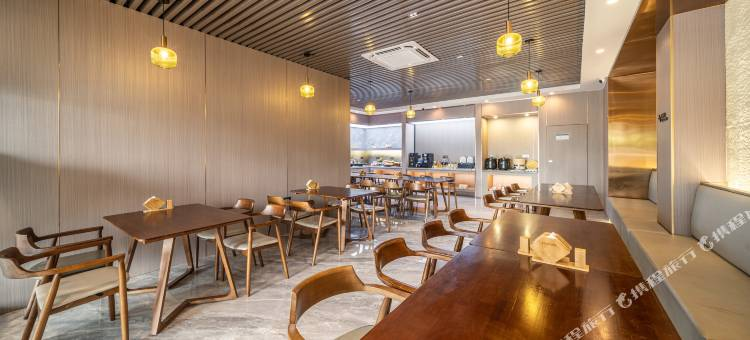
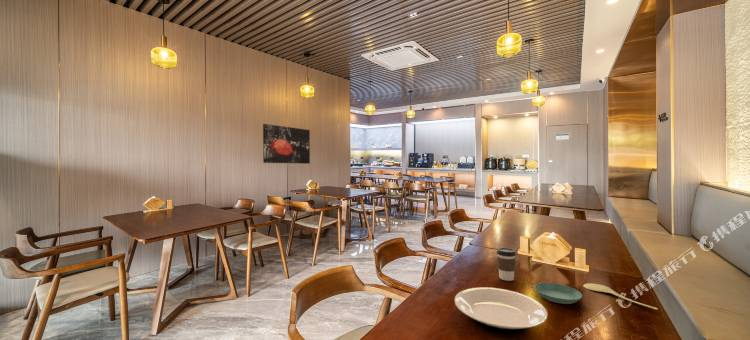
+ saucer (557, 293)
+ plate (498, 310)
+ coffee cup (506, 264)
+ spoon (617, 294)
+ wall art (288, 145)
